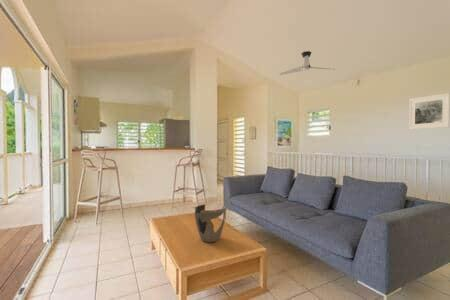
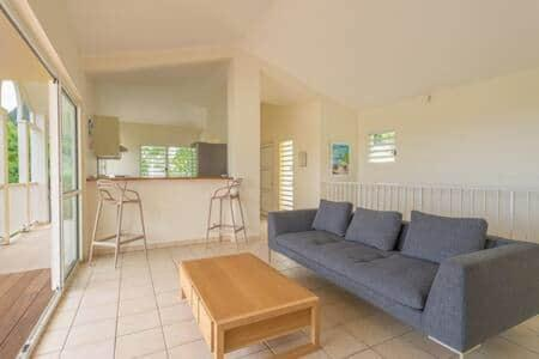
- ceiling fan (306, 59)
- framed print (428, 112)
- decorative bowl (209, 223)
